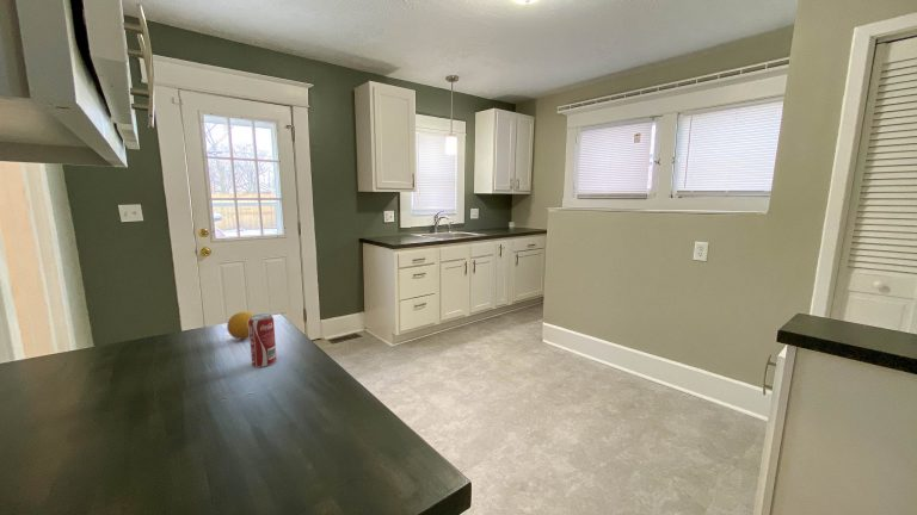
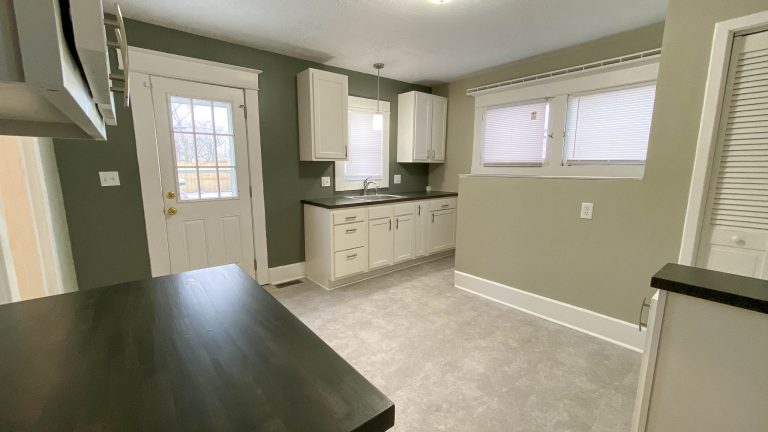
- beverage can (261, 339)
- fruit (242, 324)
